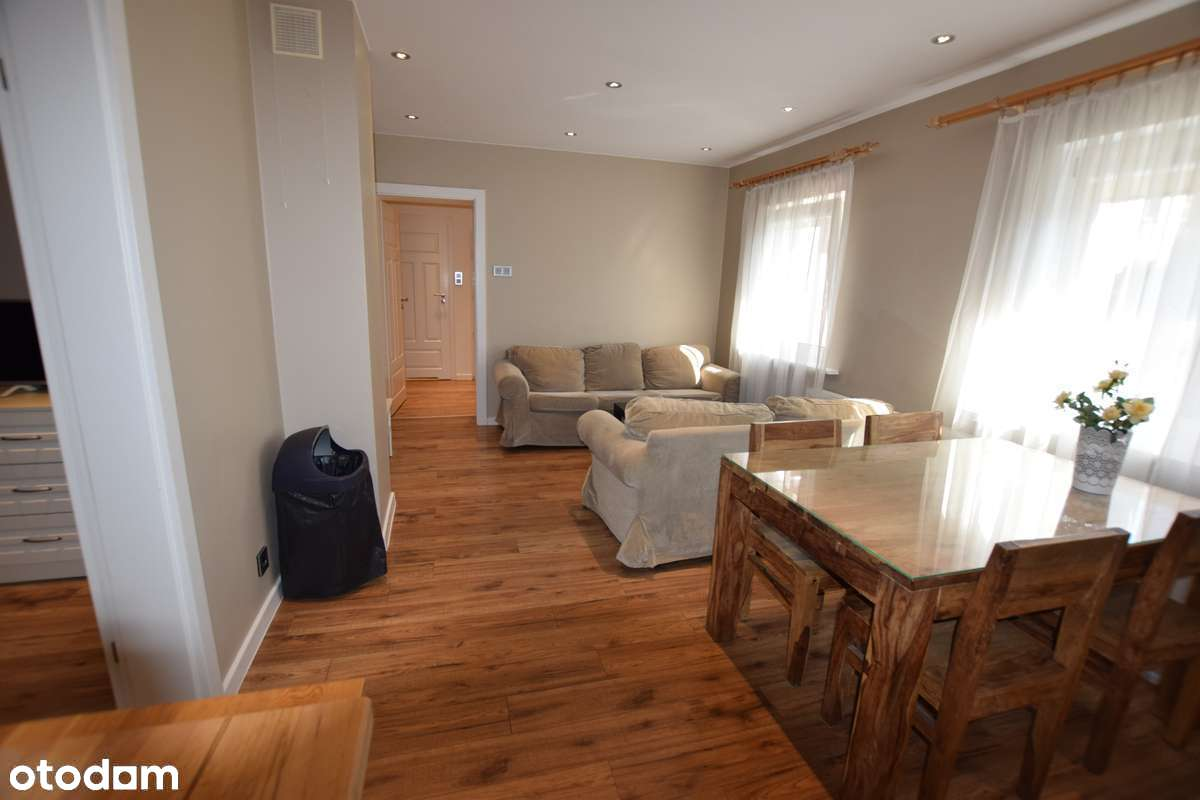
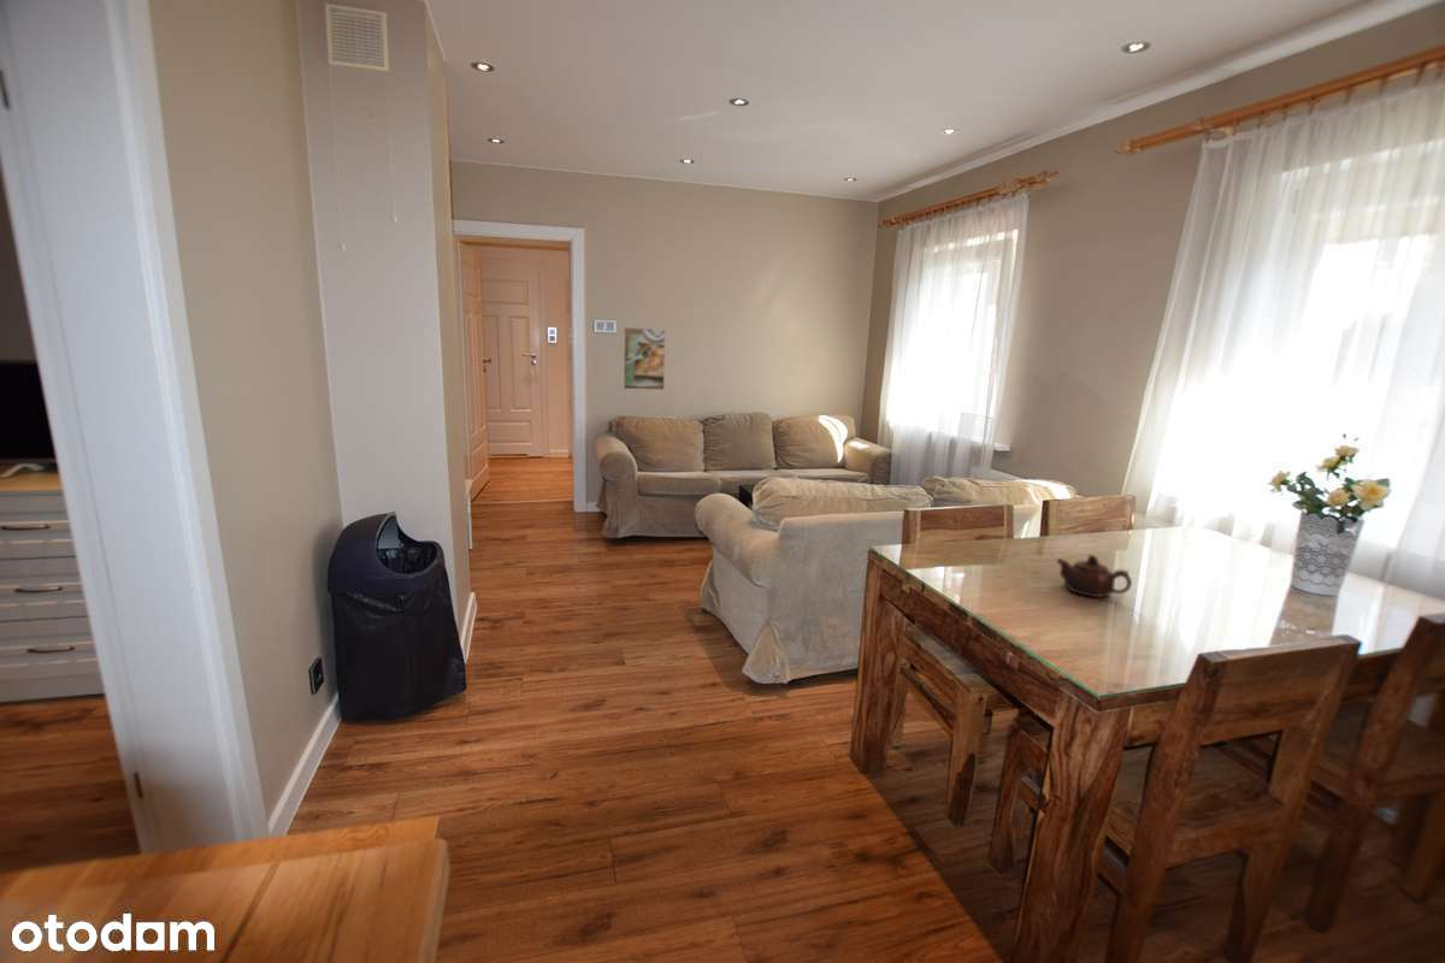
+ teapot (1092, 573)
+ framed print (644, 359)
